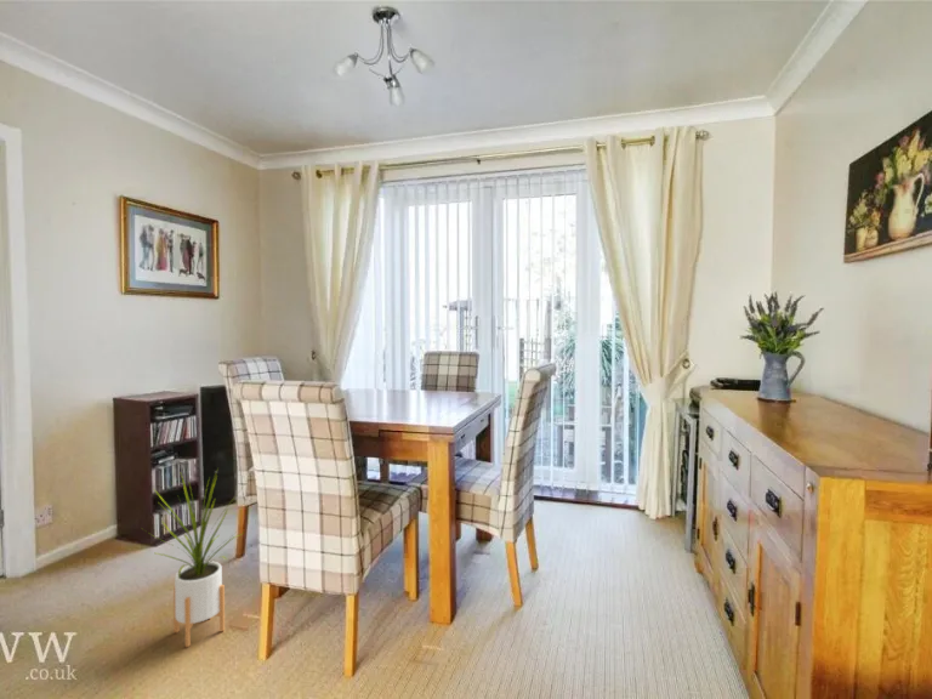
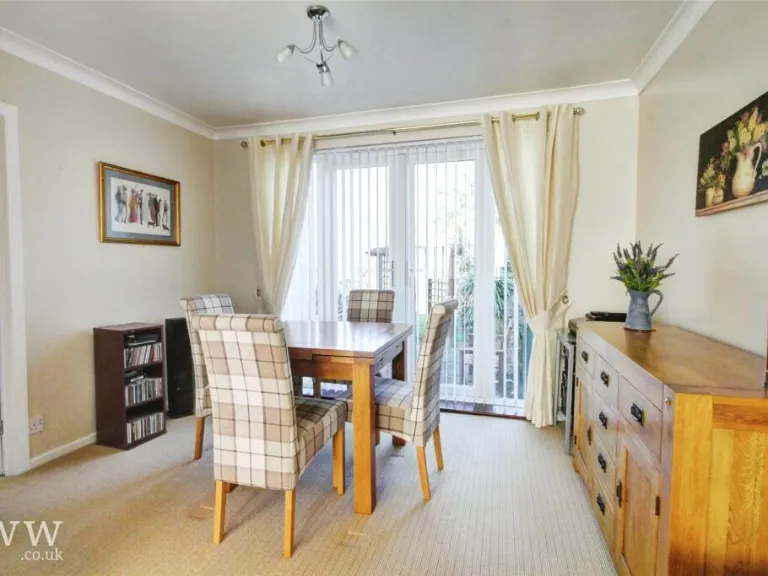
- house plant (200, 551)
